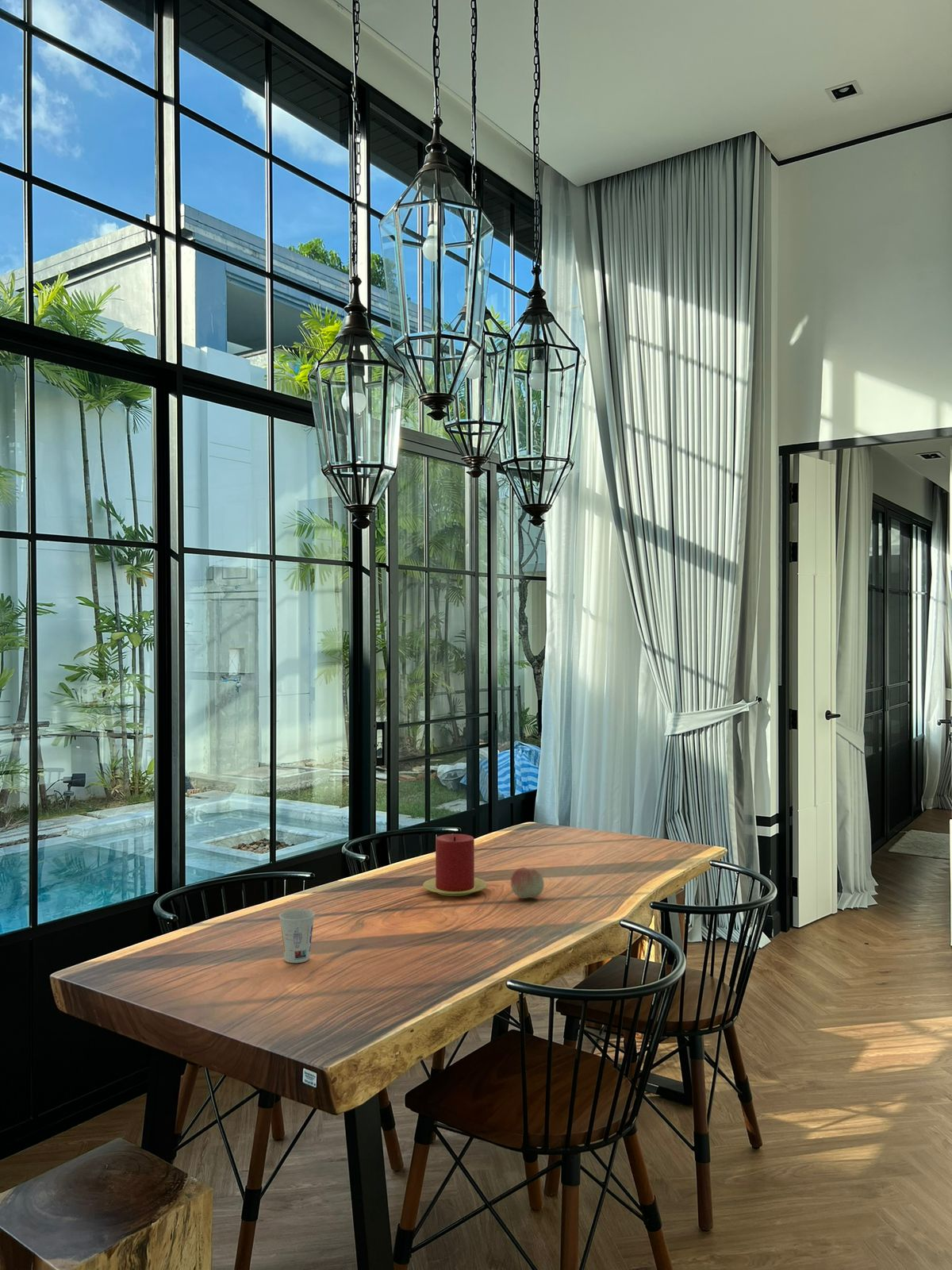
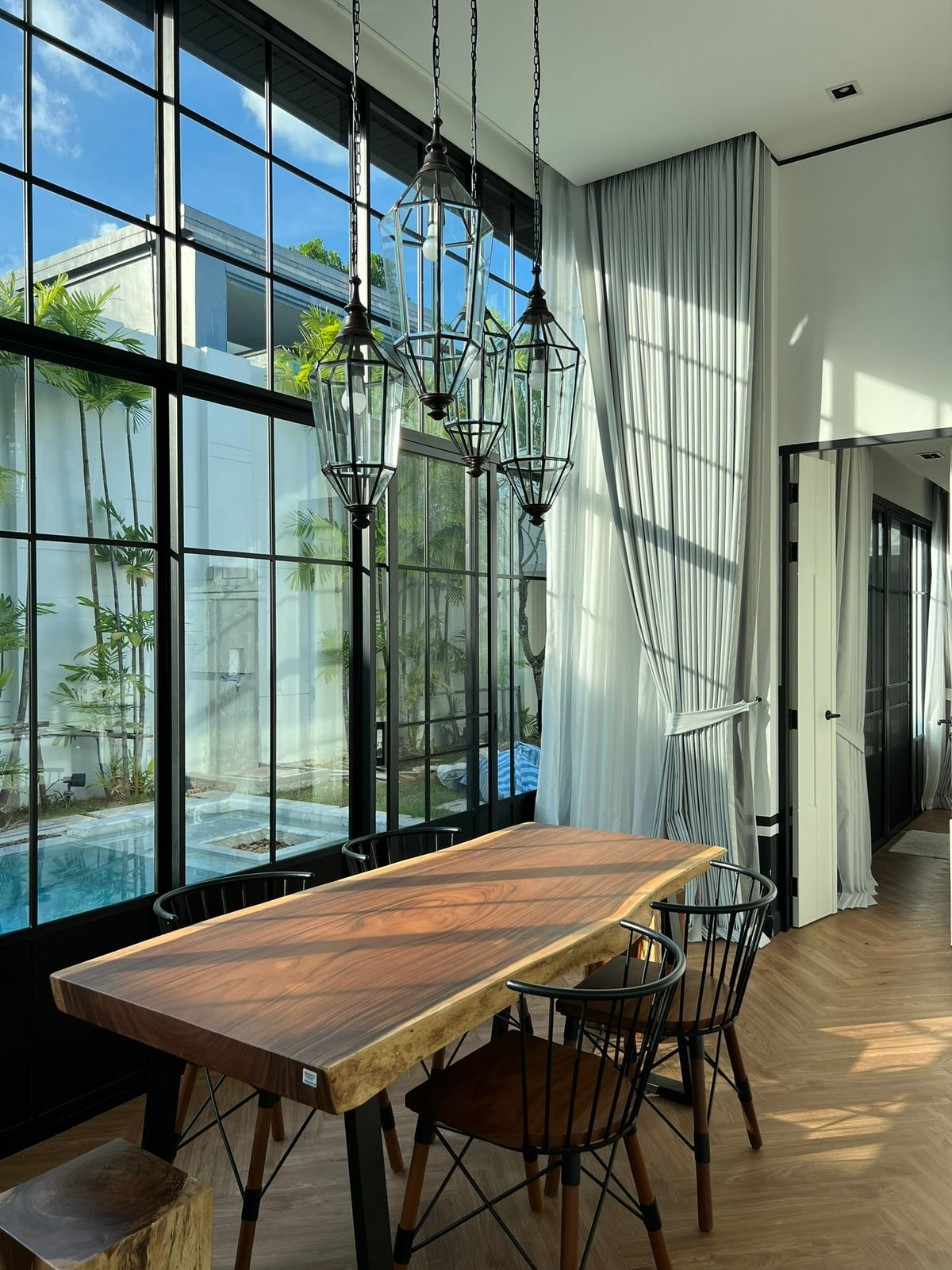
- cup (297, 936)
- candle (455, 864)
- fruit (527, 883)
